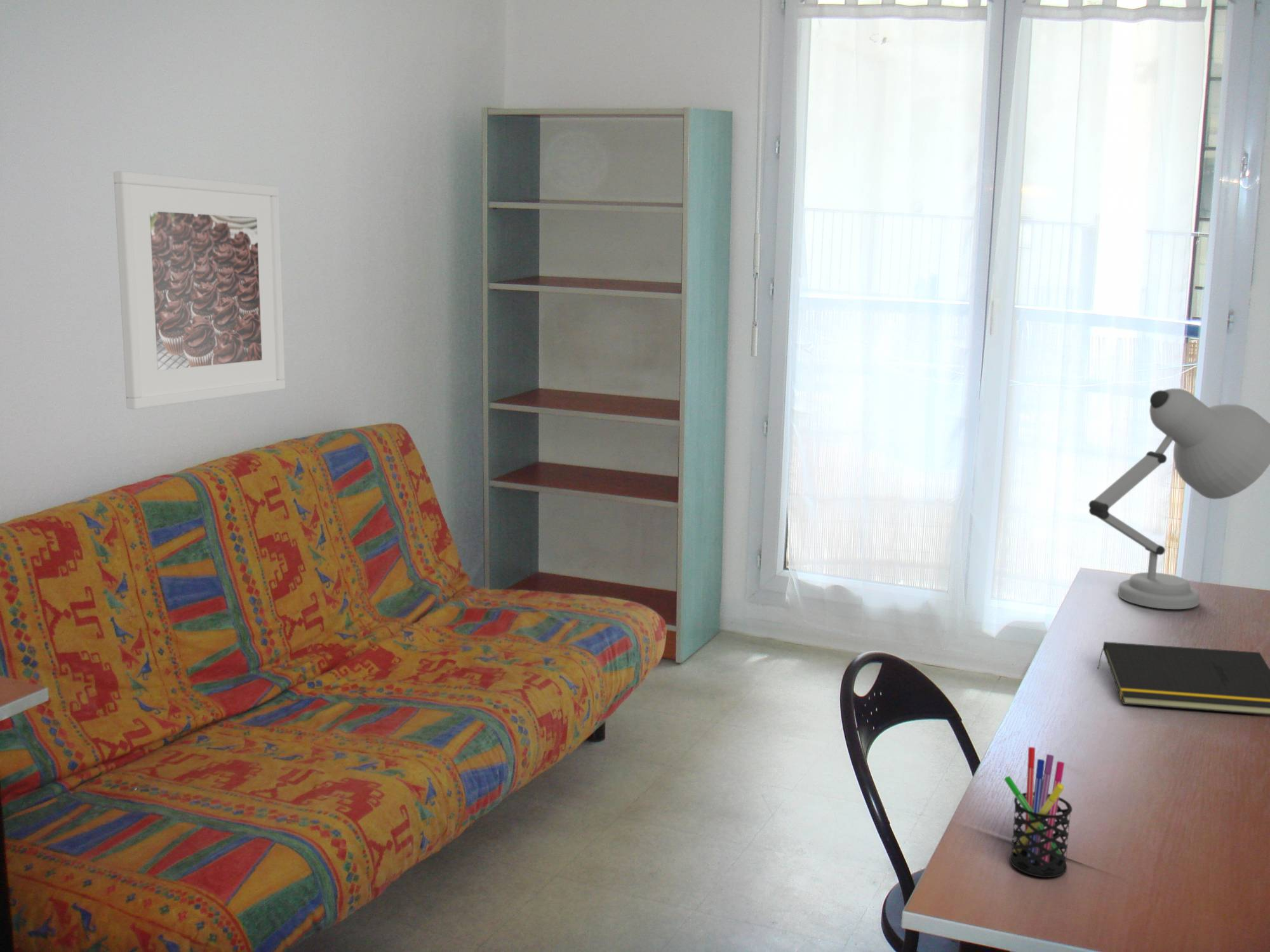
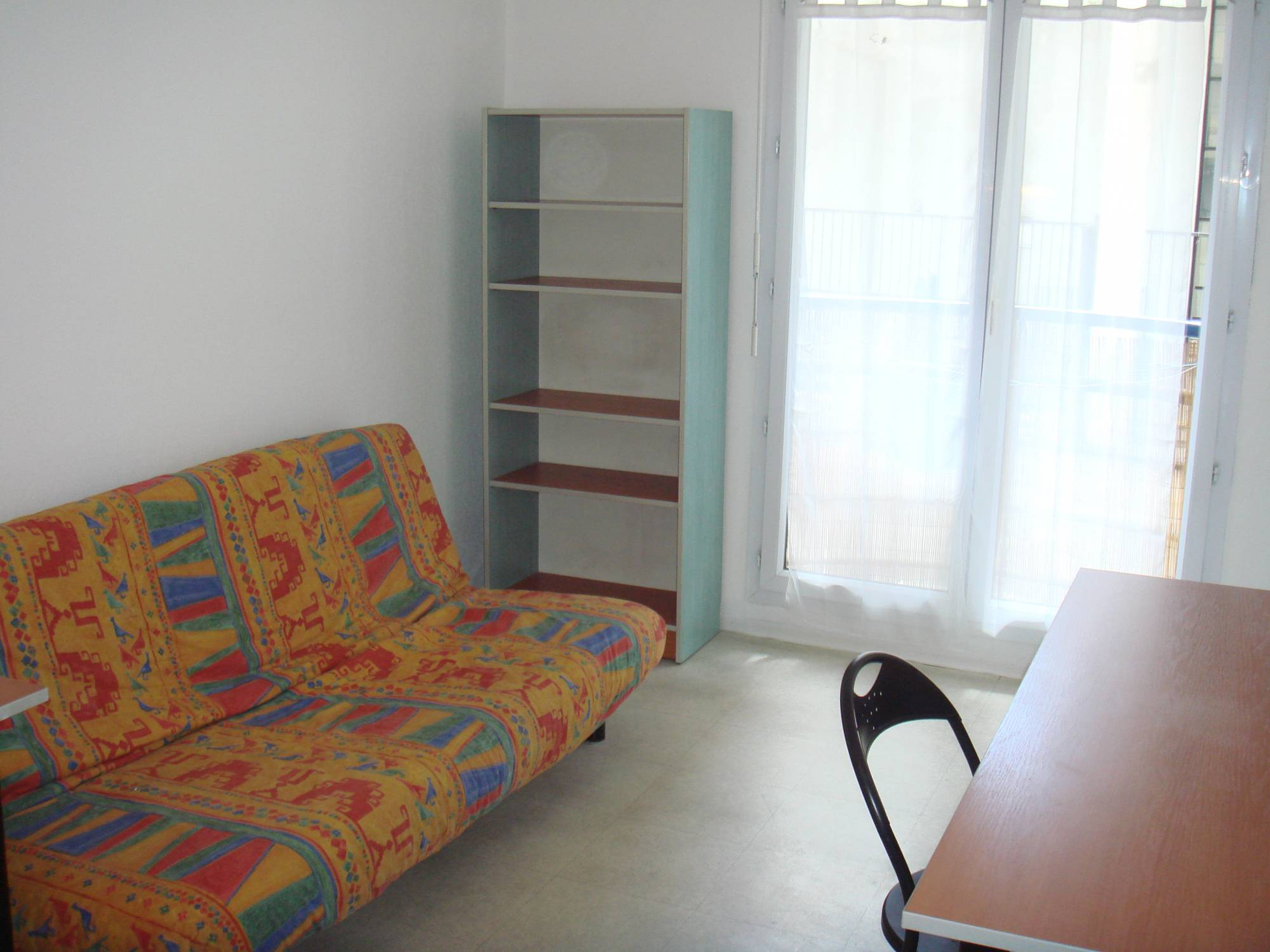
- desk lamp (1189, 486)
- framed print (208, 290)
- notepad (1193, 677)
- pen holder (1034, 810)
